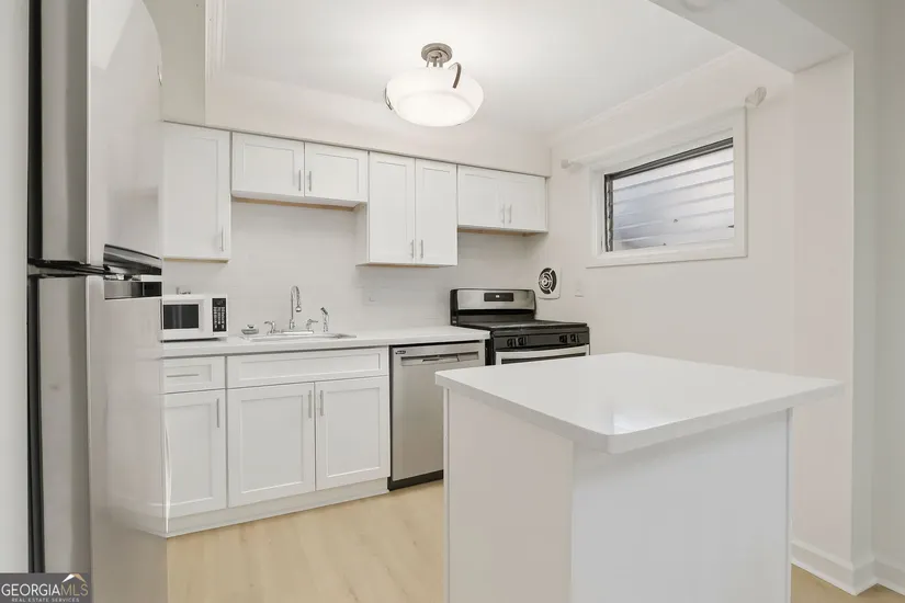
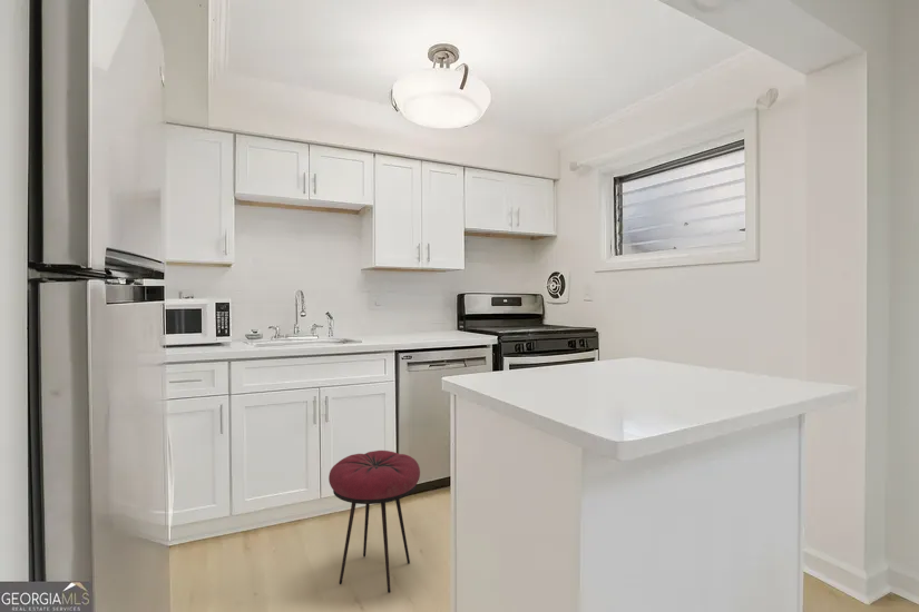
+ stool (382, 515)
